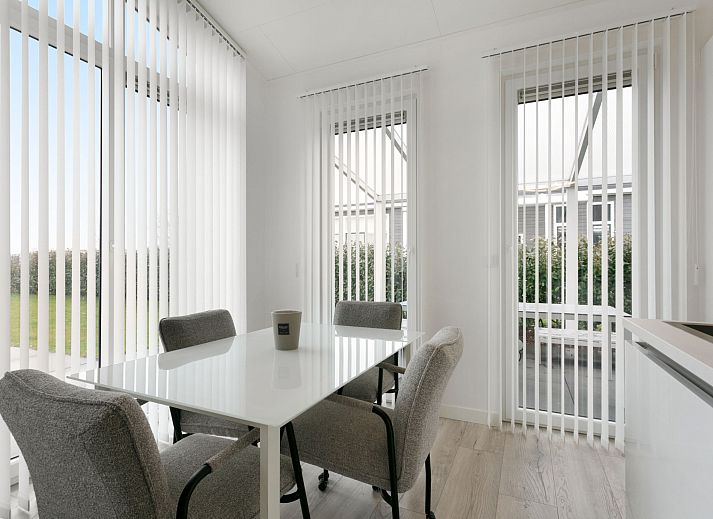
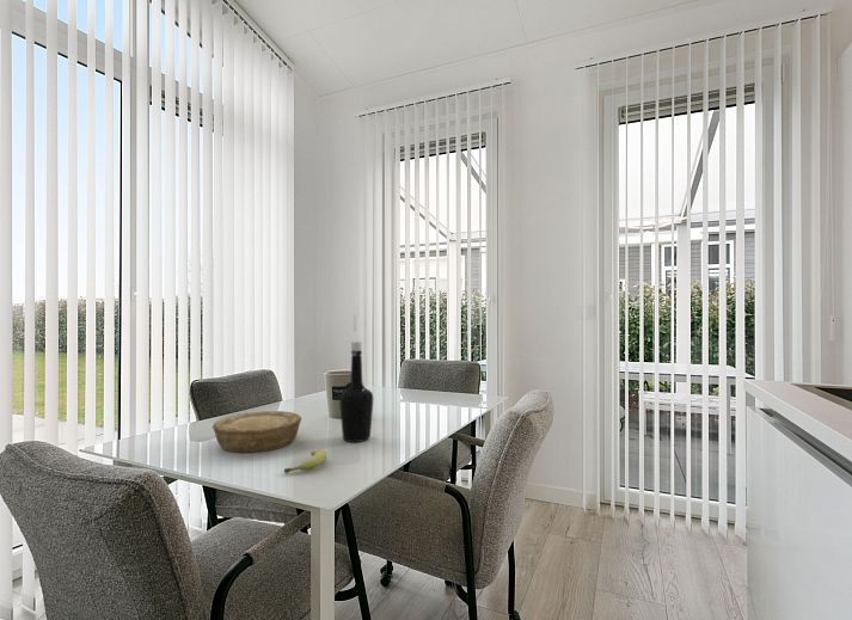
+ fruit (309, 459)
+ bottle (356, 389)
+ bowl (258, 430)
